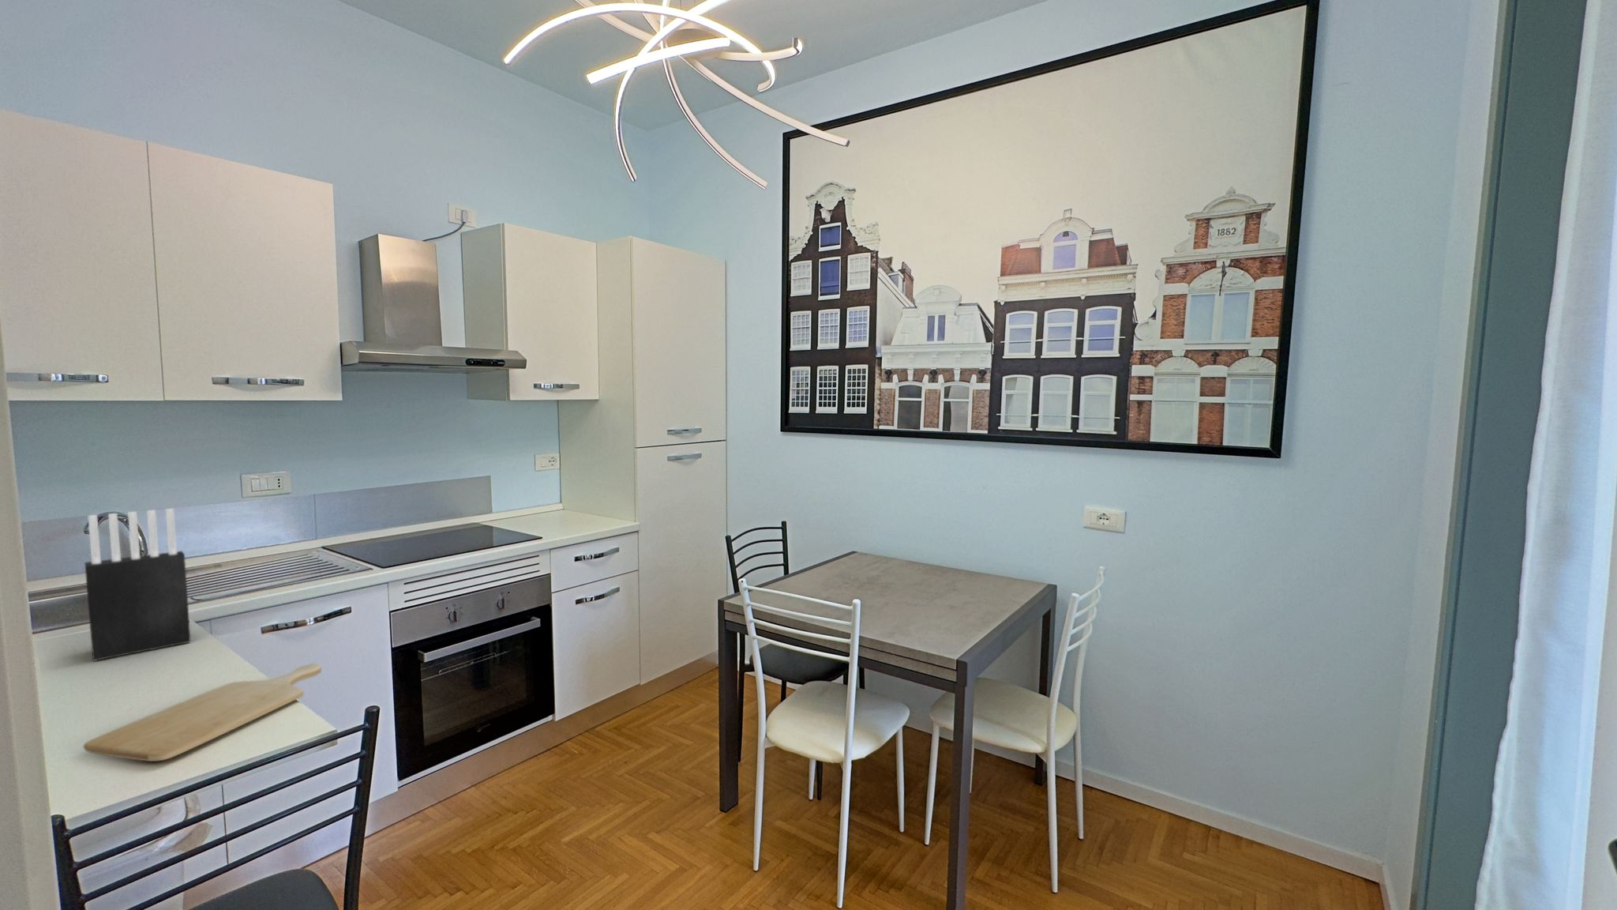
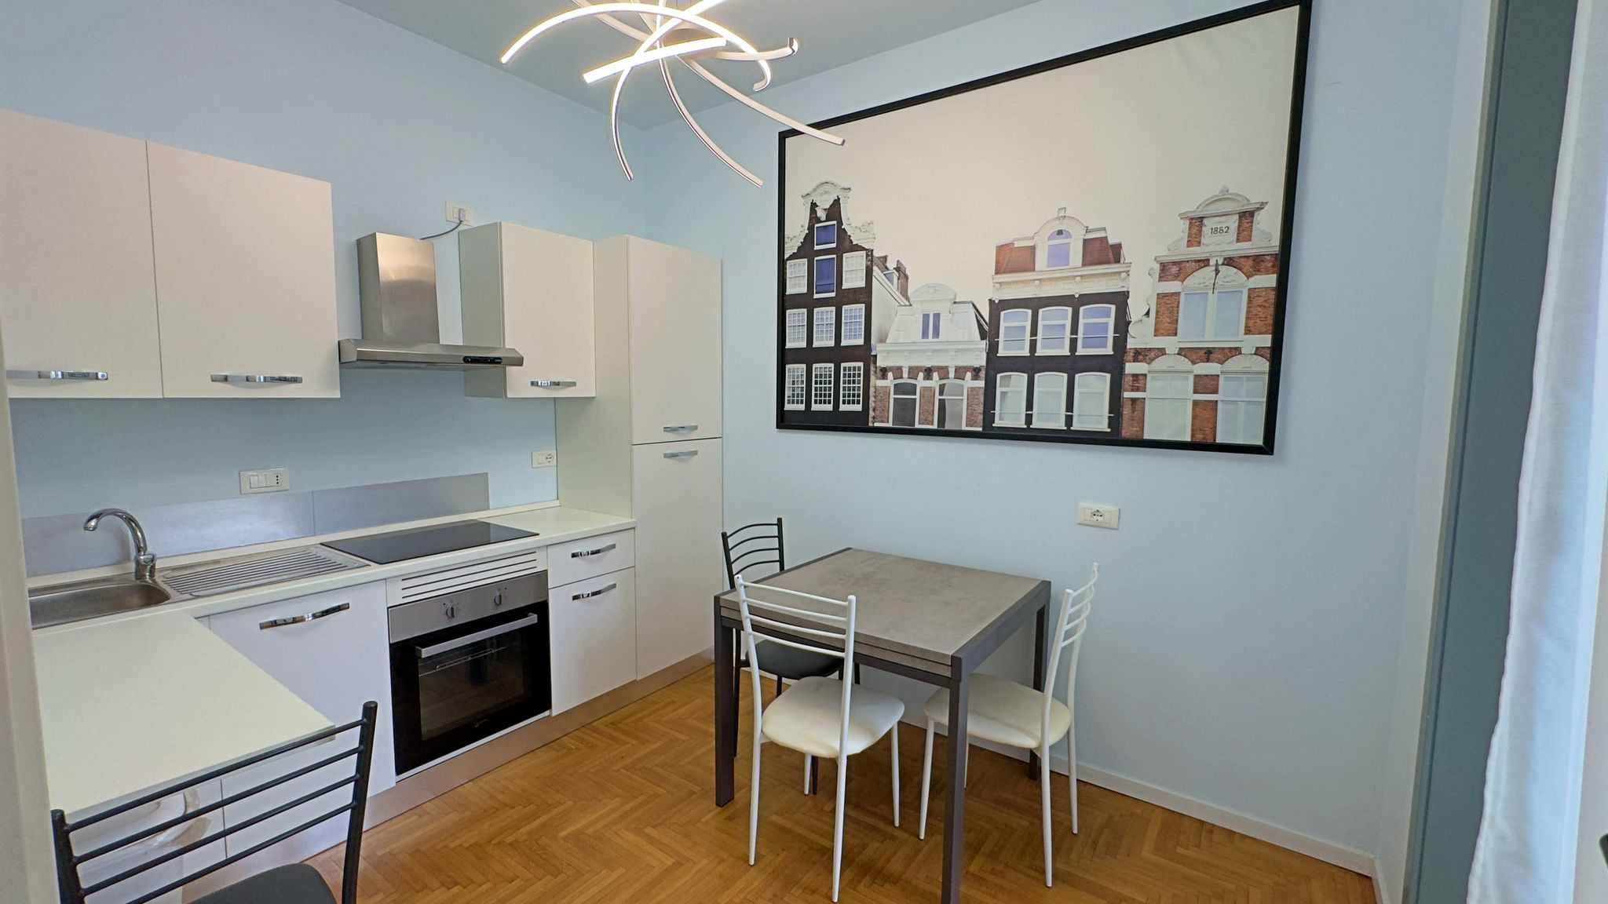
- chopping board (231, 703)
- knife block (137, 578)
